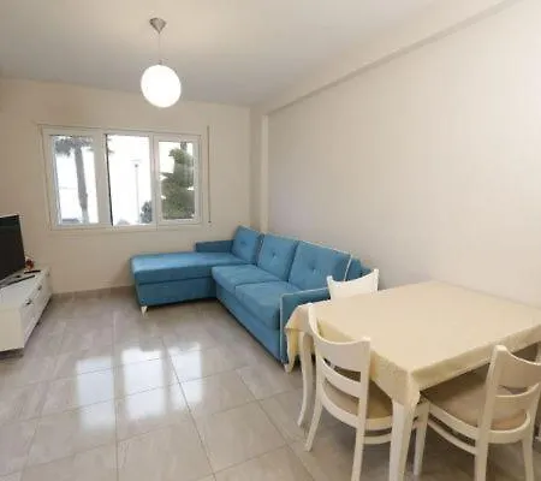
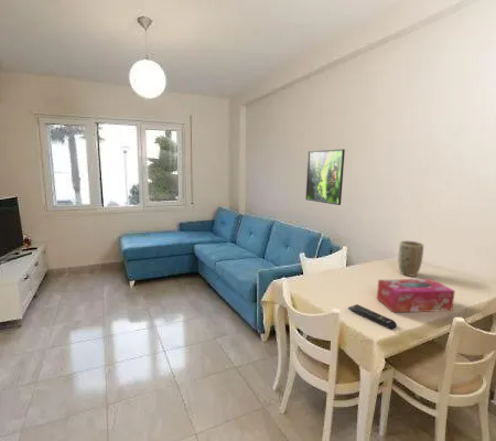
+ tissue box (413, 294)
+ plant pot (410, 258)
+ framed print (323, 176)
+ remote control (370, 315)
